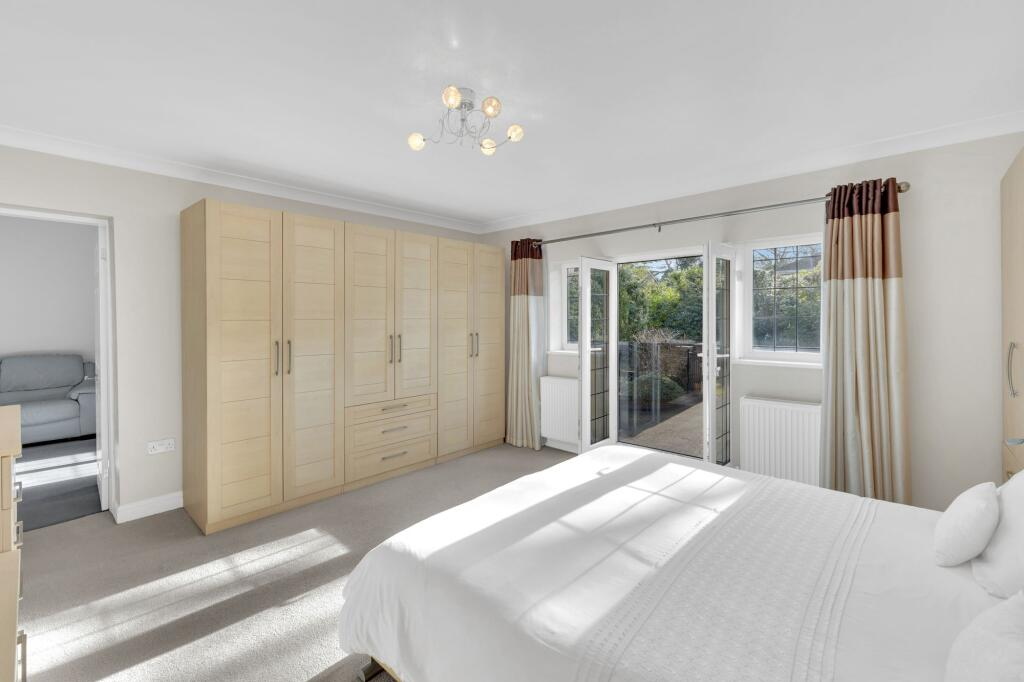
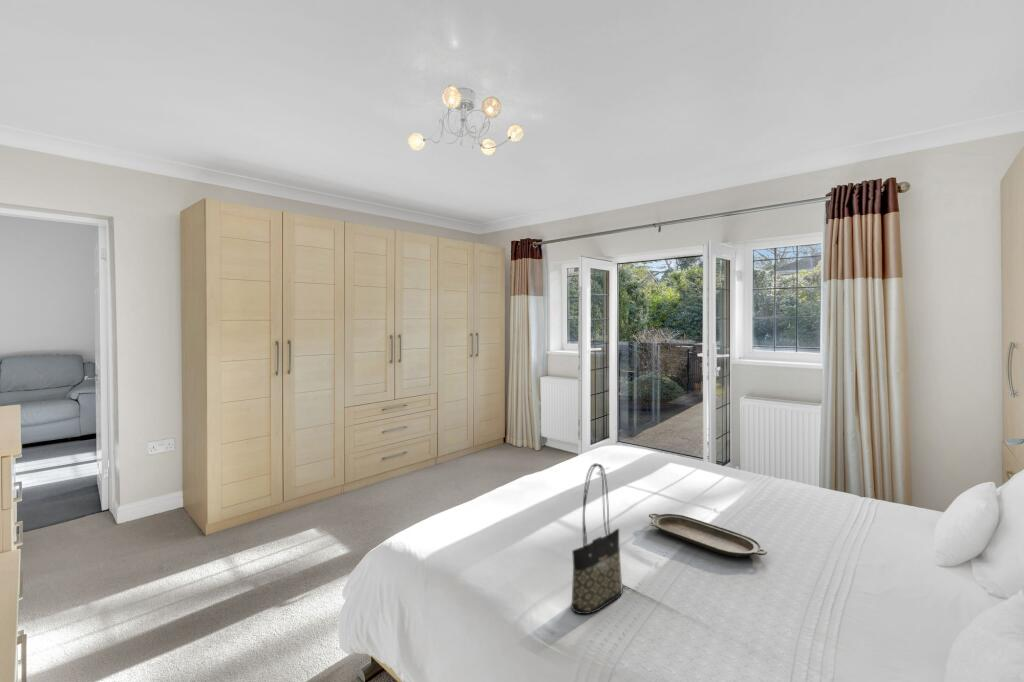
+ tote bag (598, 537)
+ serving tray (702, 535)
